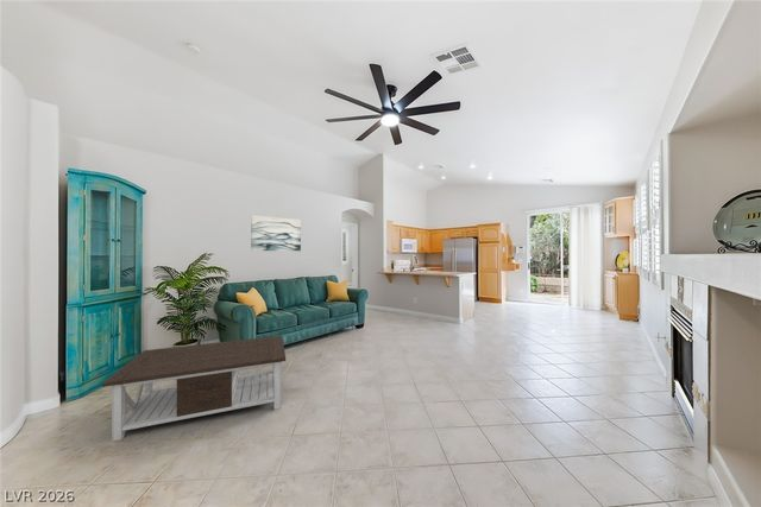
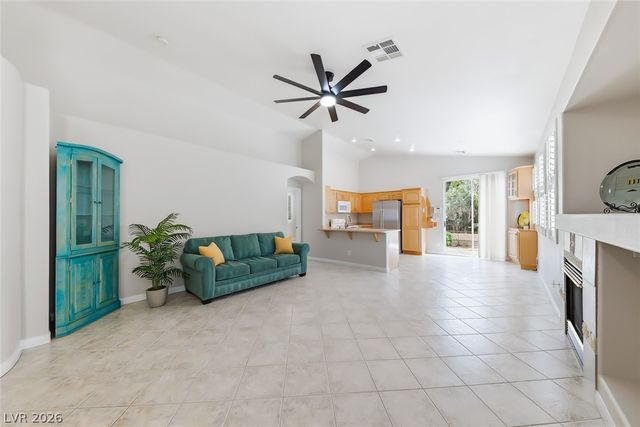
- wall art (277, 234)
- coffee table (212, 379)
